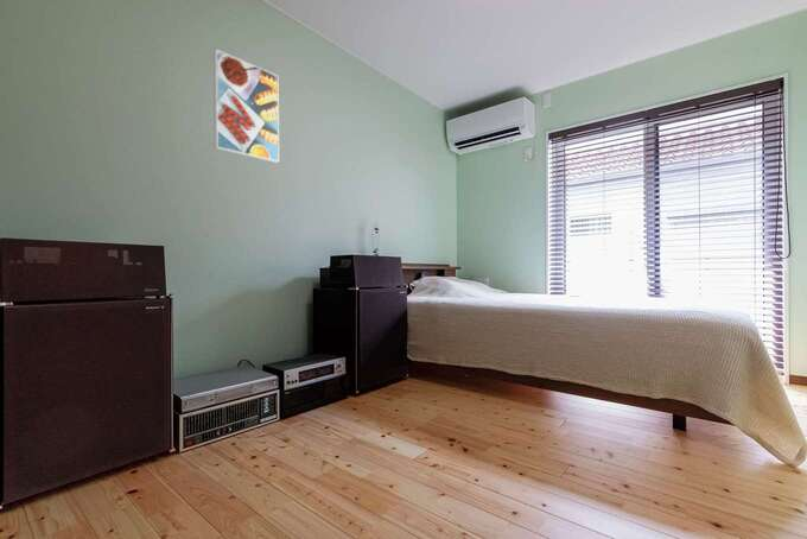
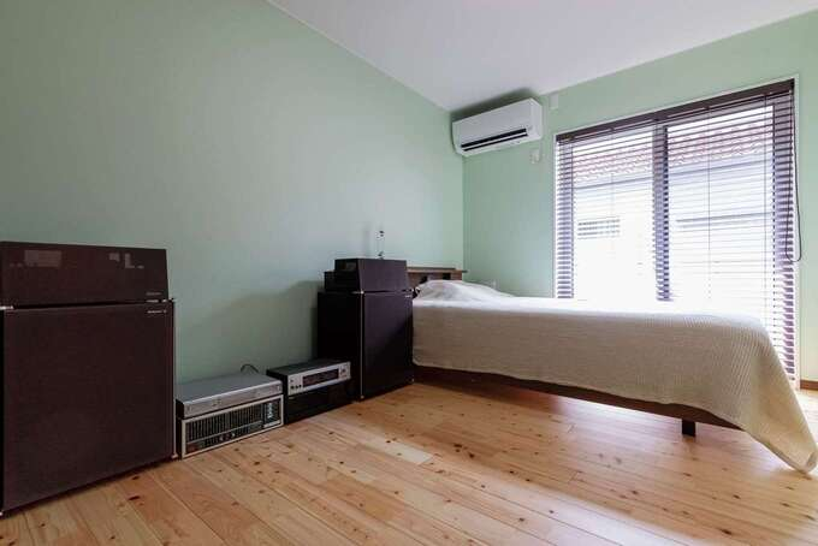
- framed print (248, 109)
